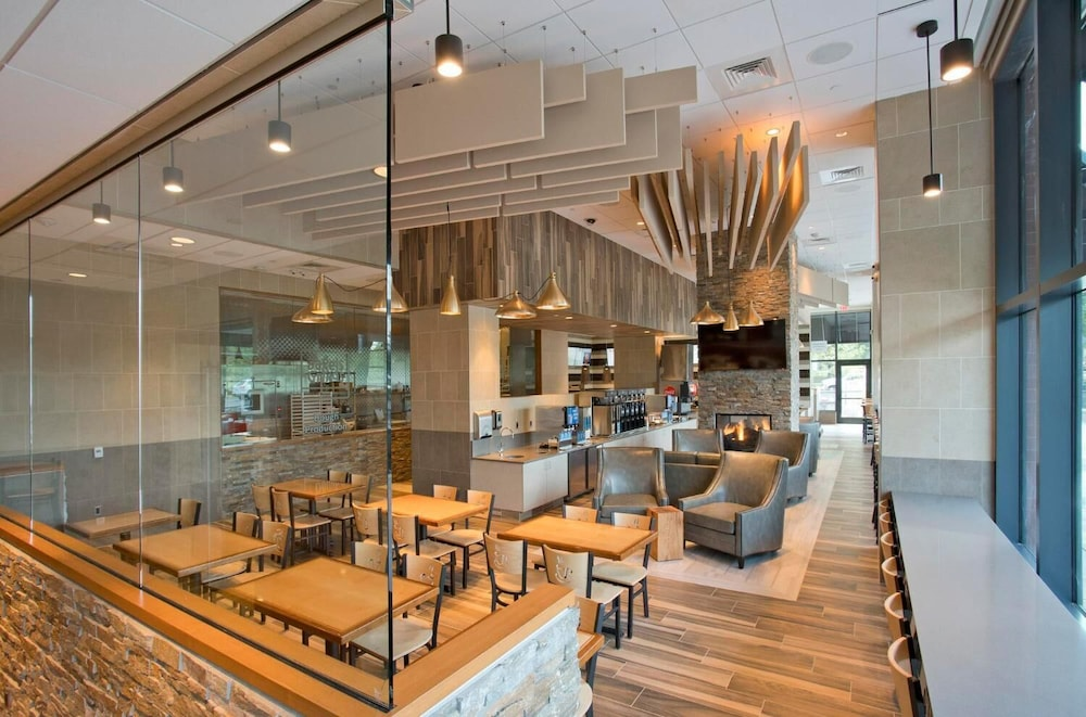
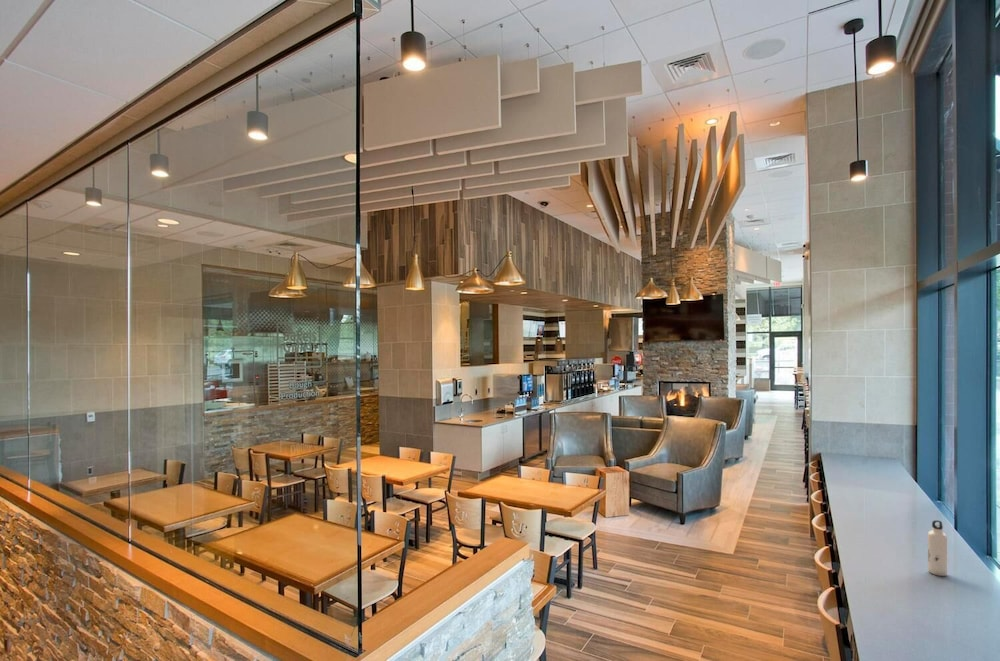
+ water bottle (937, 546)
